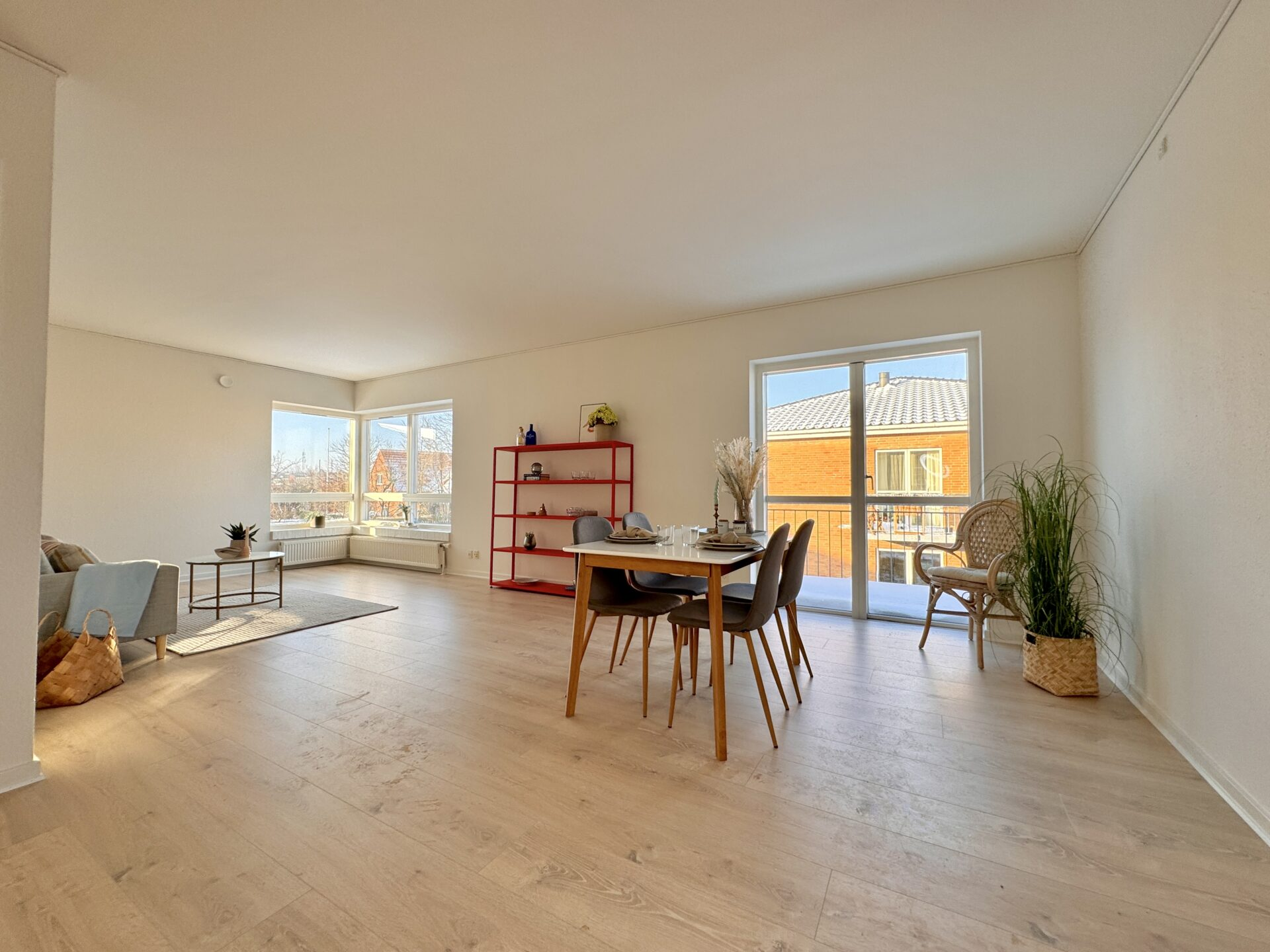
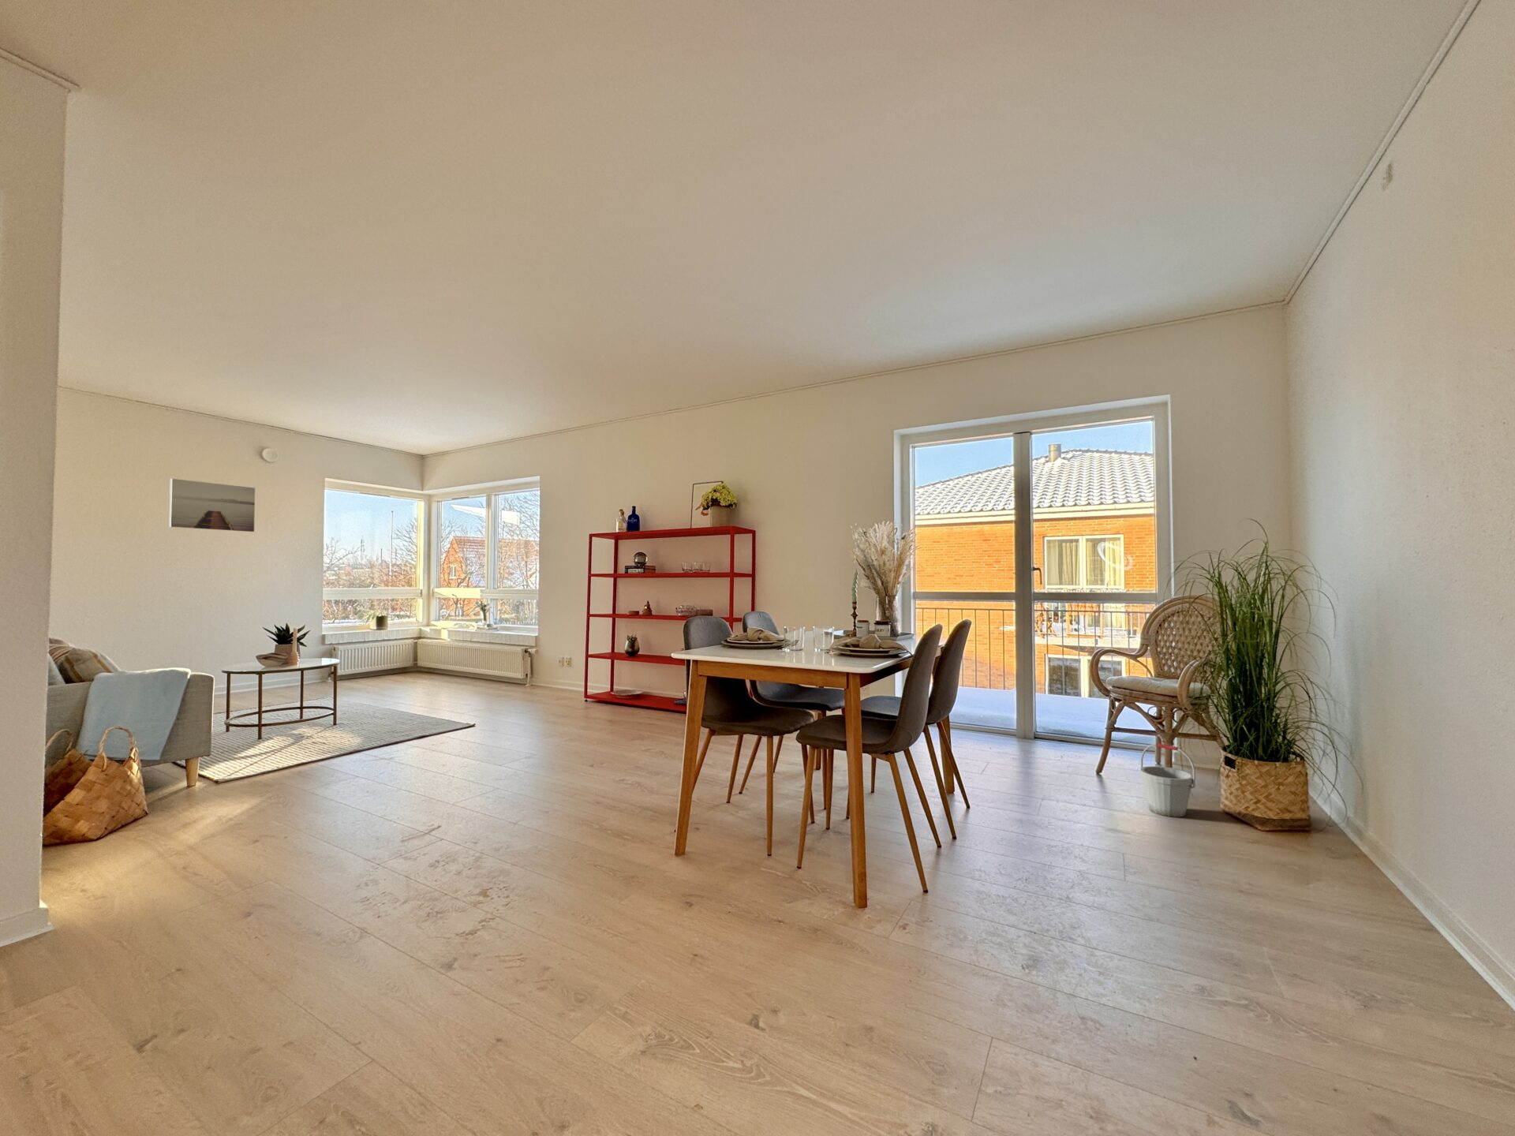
+ bucket (1167, 778)
+ wall art (214, 506)
